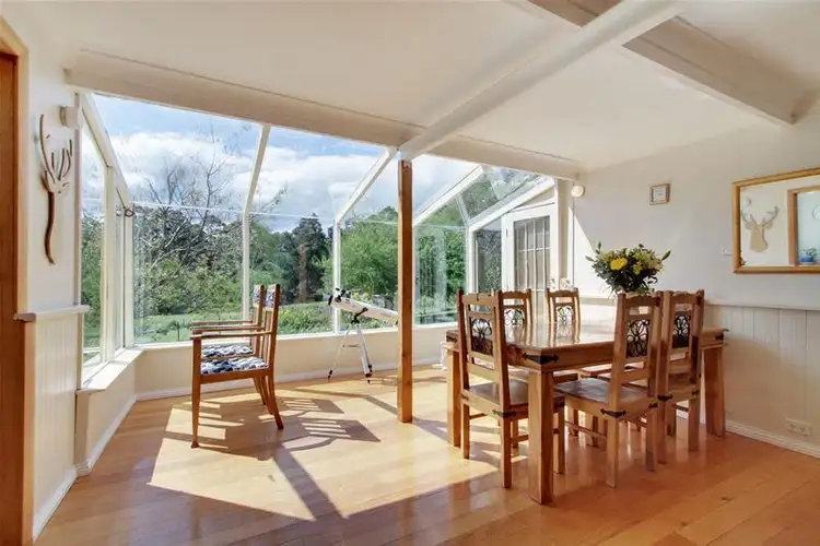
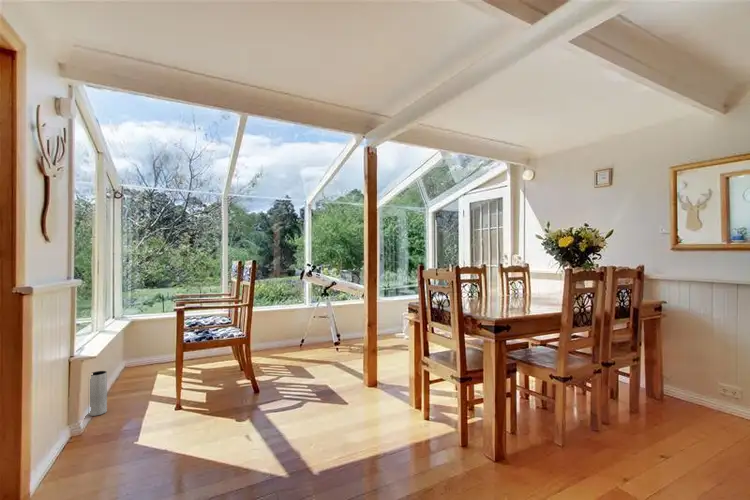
+ vase (97, 392)
